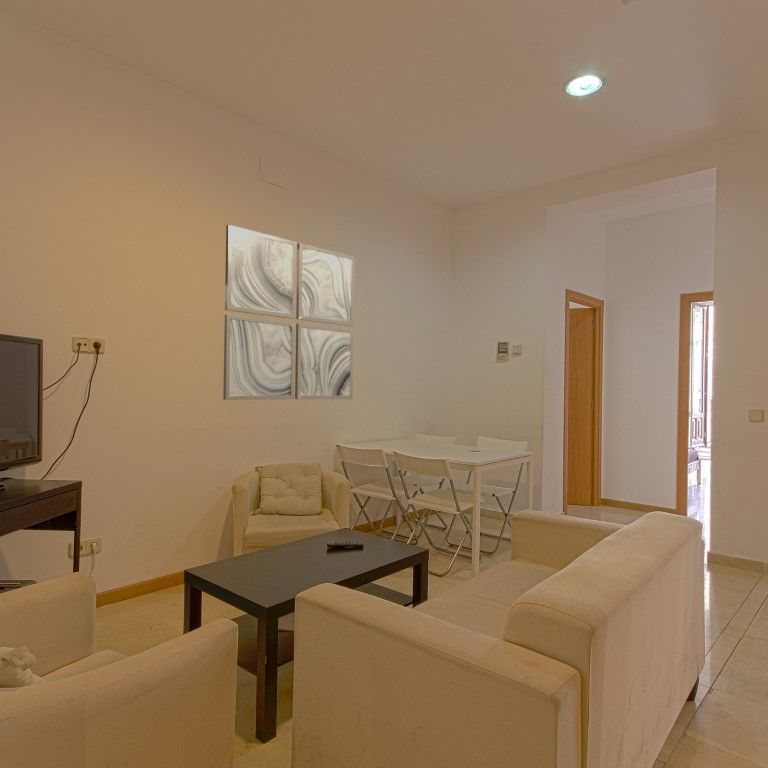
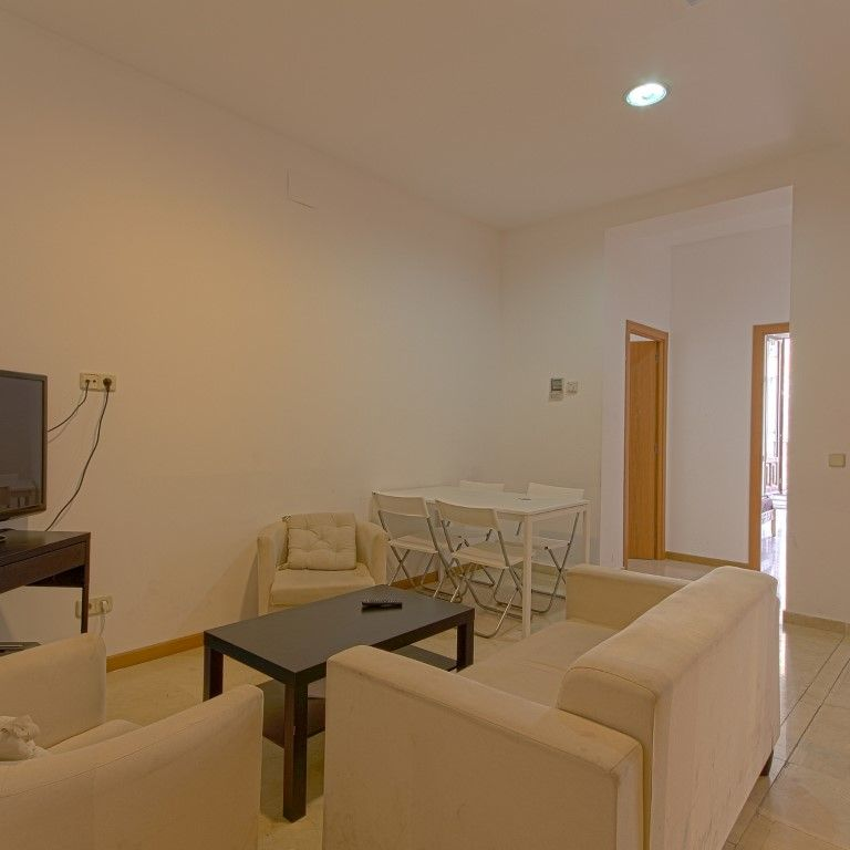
- wall art (296, 318)
